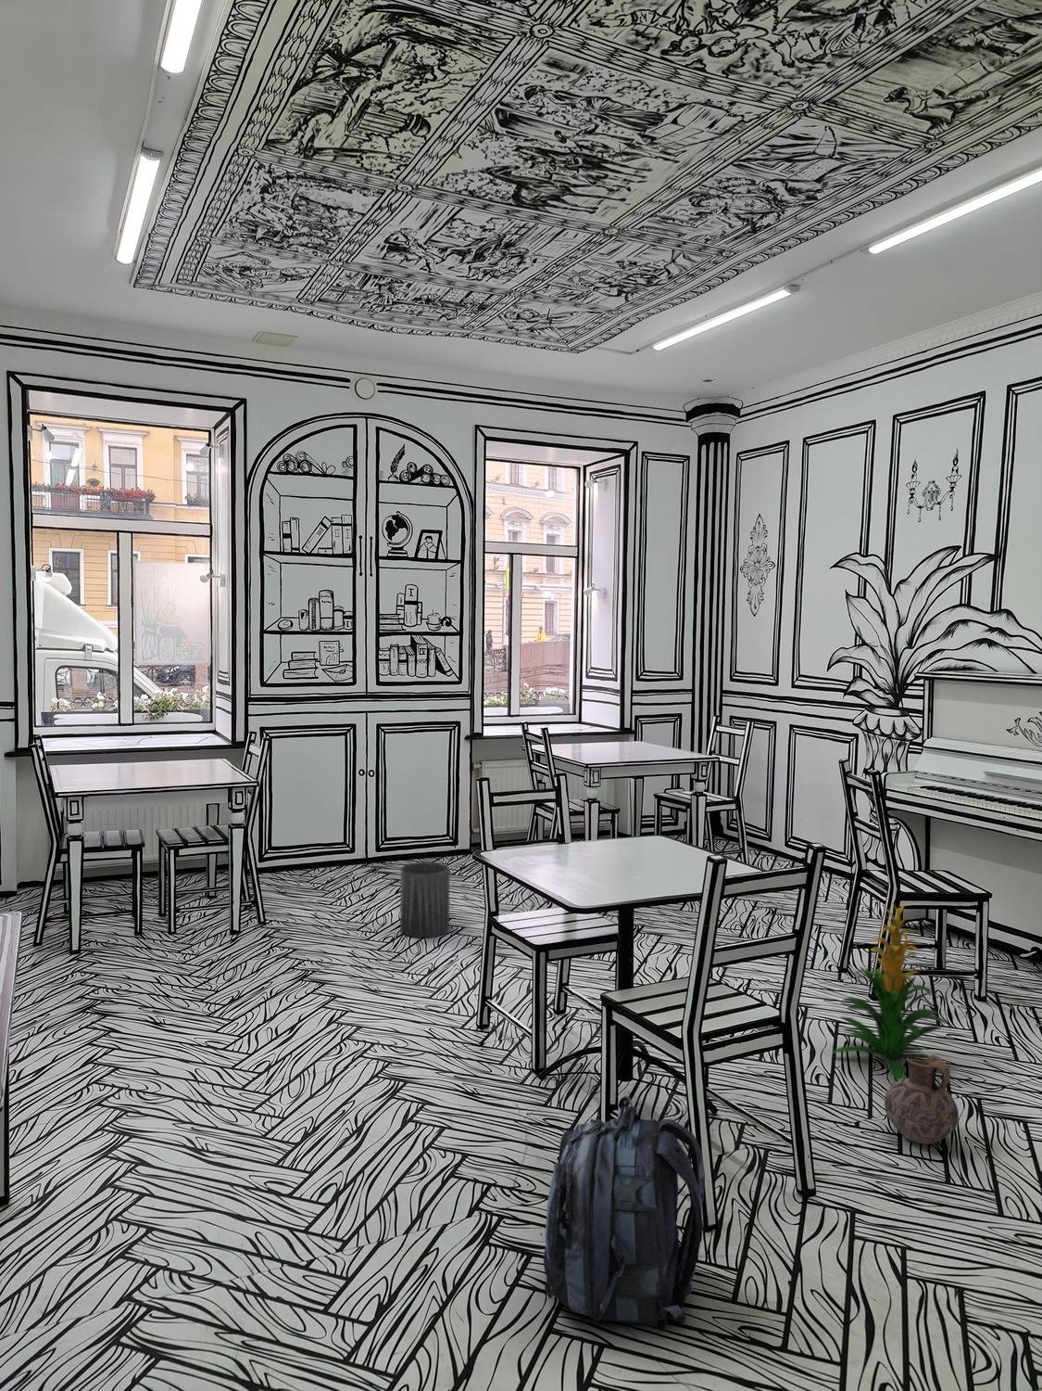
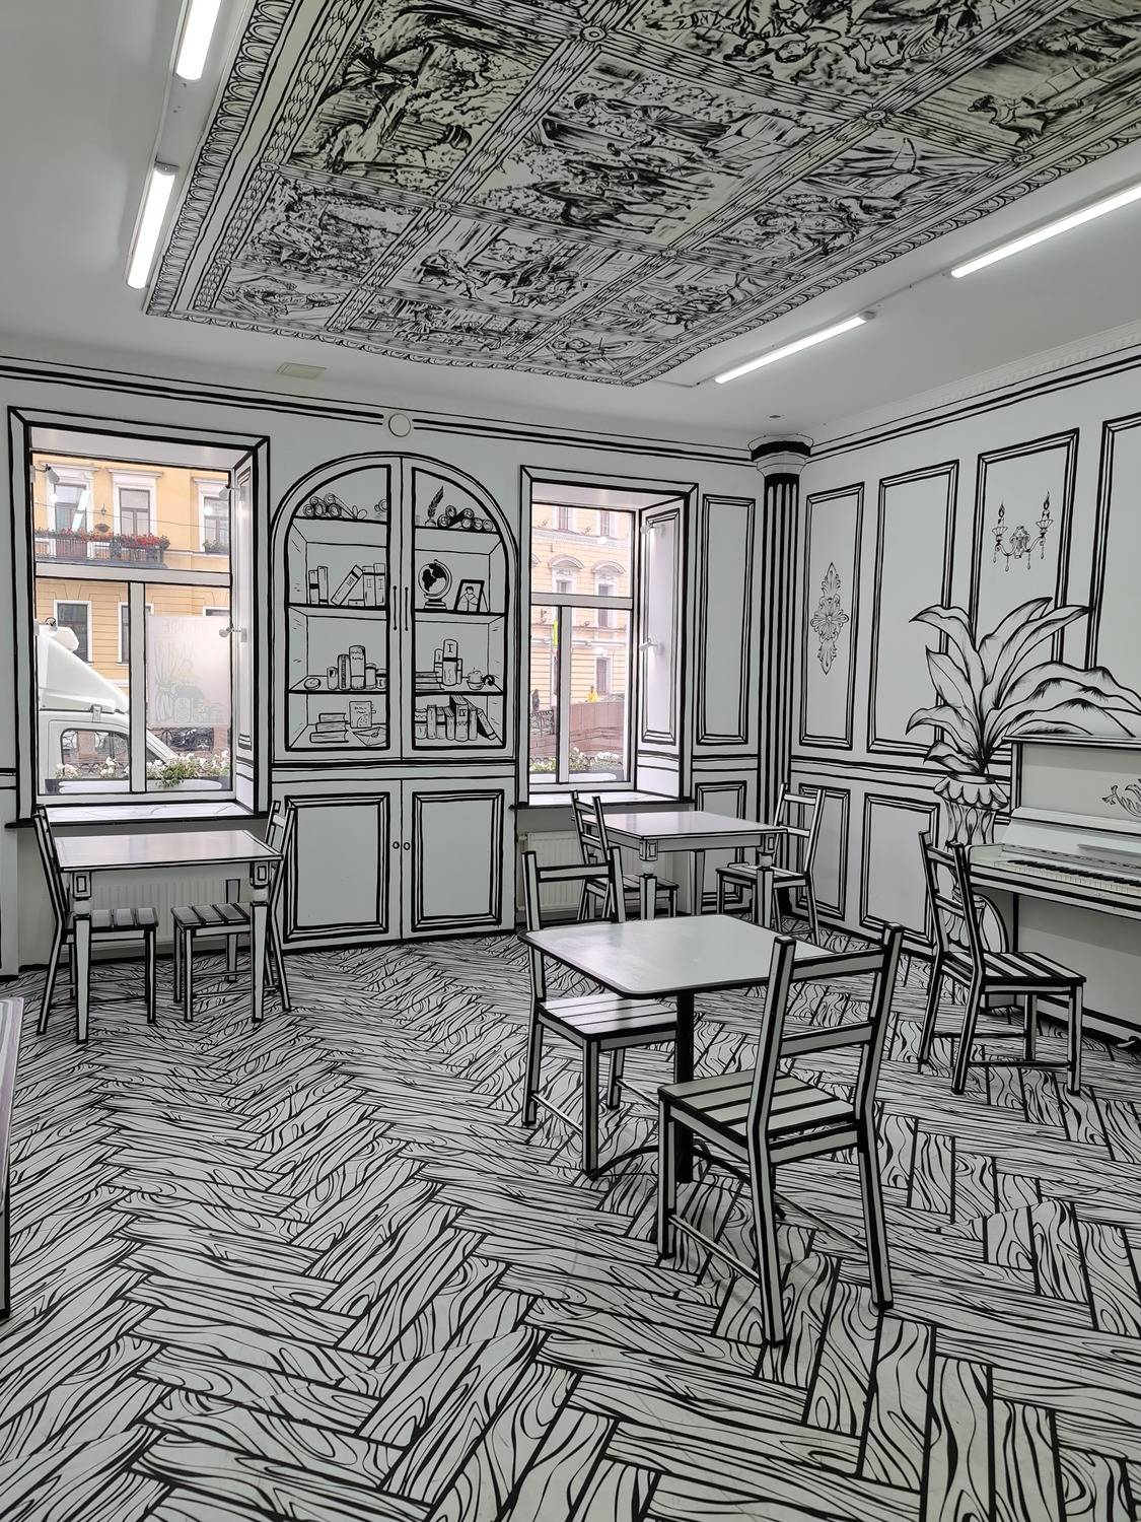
- trash can (425, 898)
- ceramic jug (921, 1097)
- indoor plant (893, 981)
- backpack (625, 1195)
